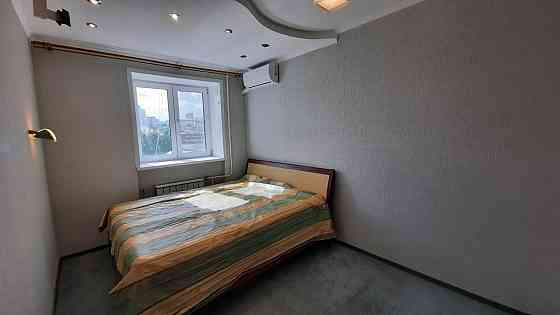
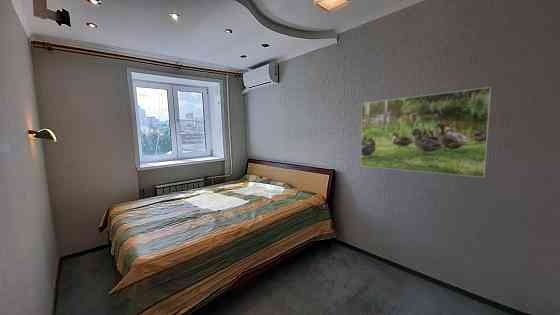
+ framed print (413, 134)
